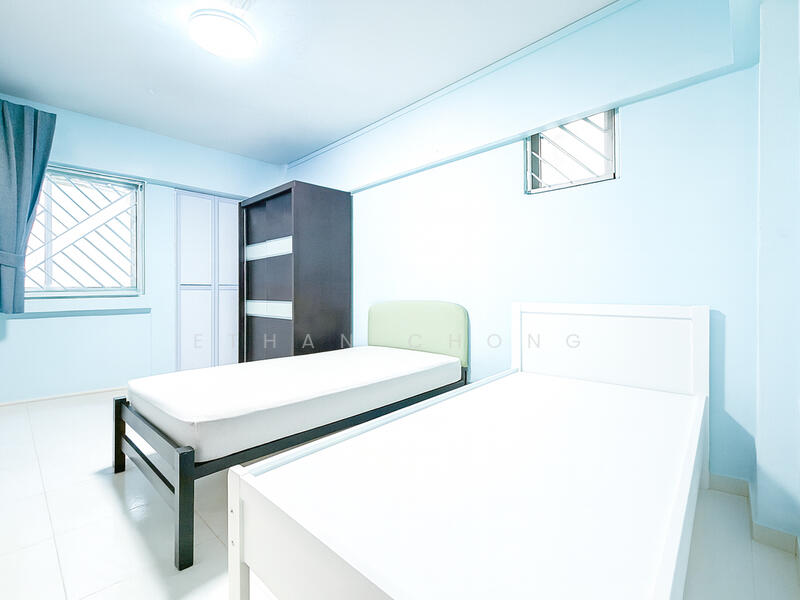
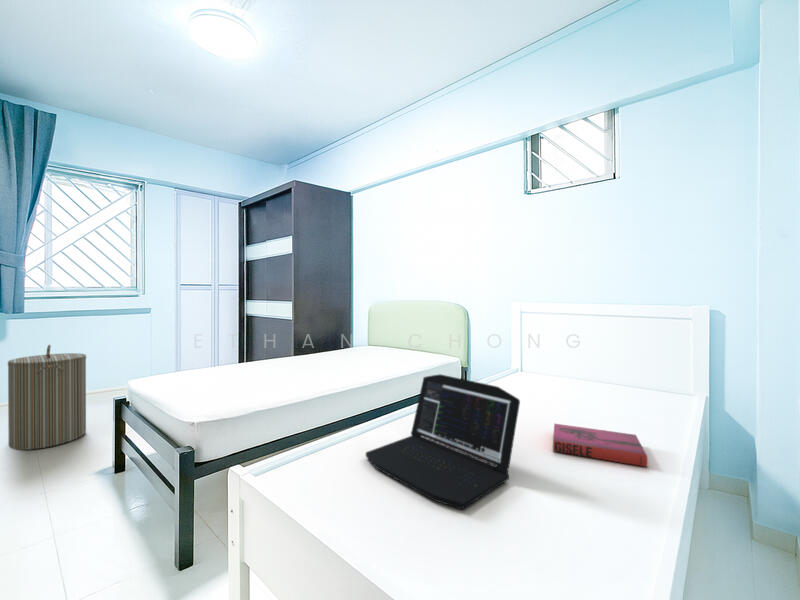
+ laundry hamper (49, 391)
+ hardback book (595, 442)
+ laptop (437, 427)
